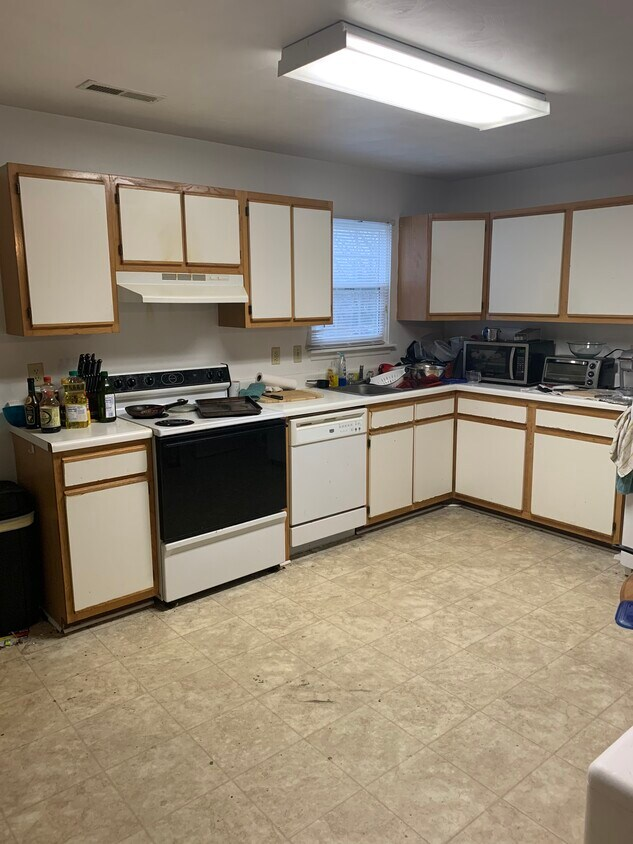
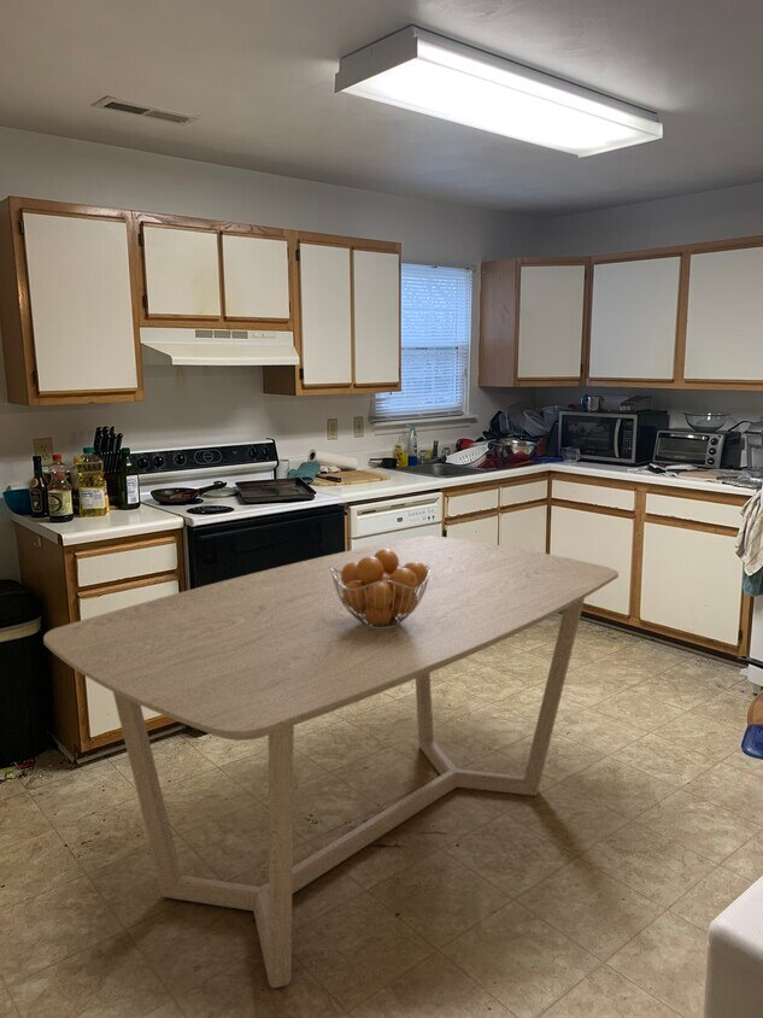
+ dining table (360, 700)
+ fruit basket (380, 587)
